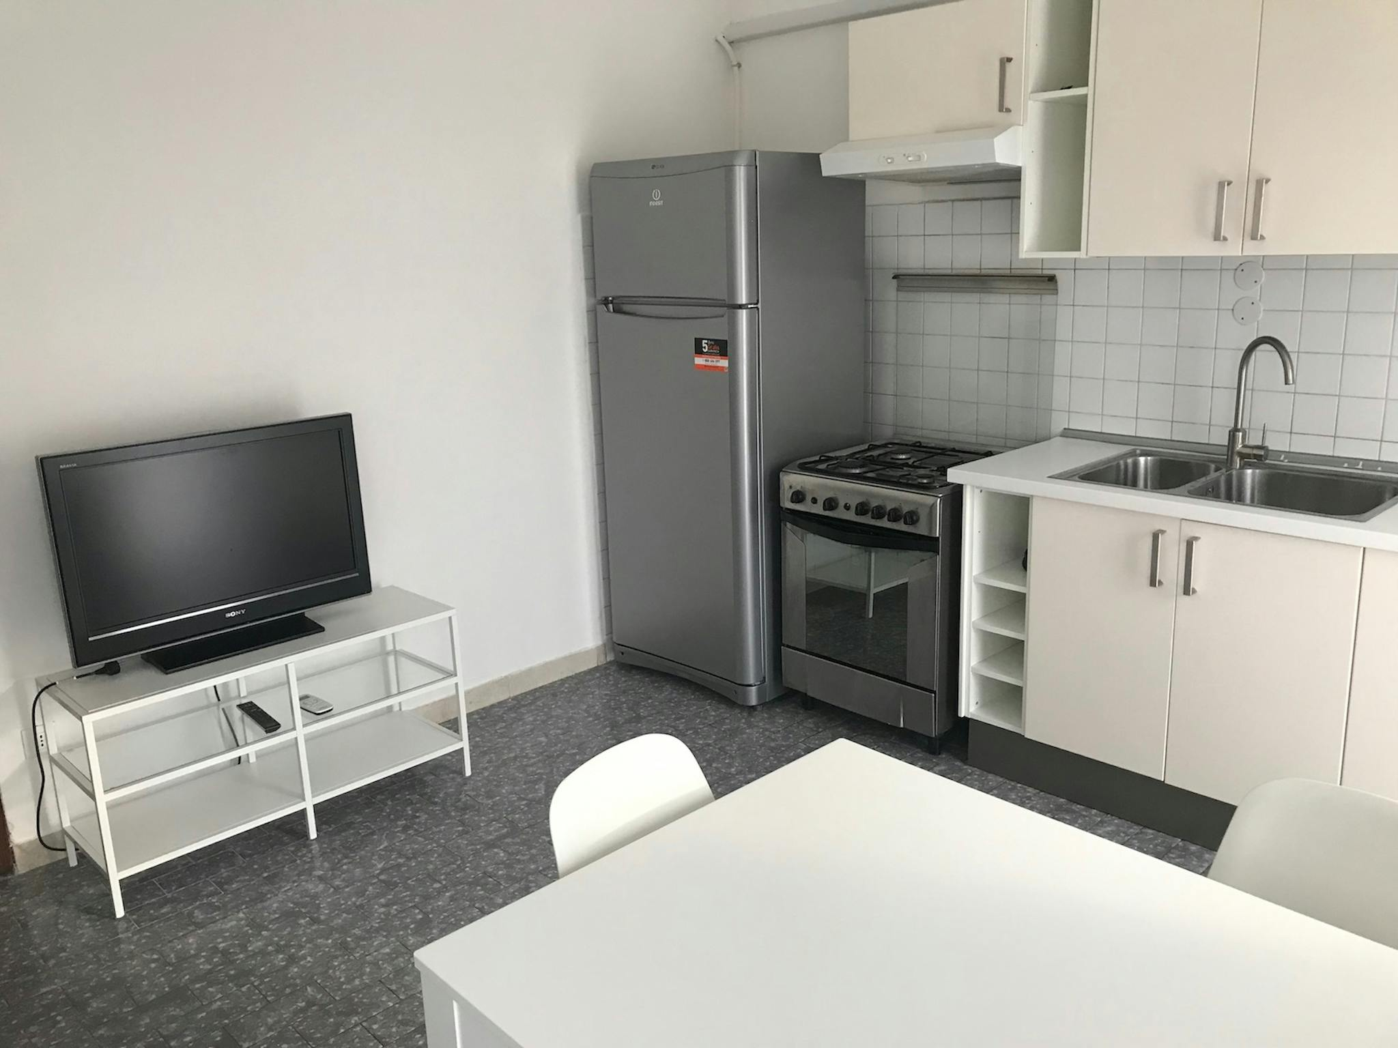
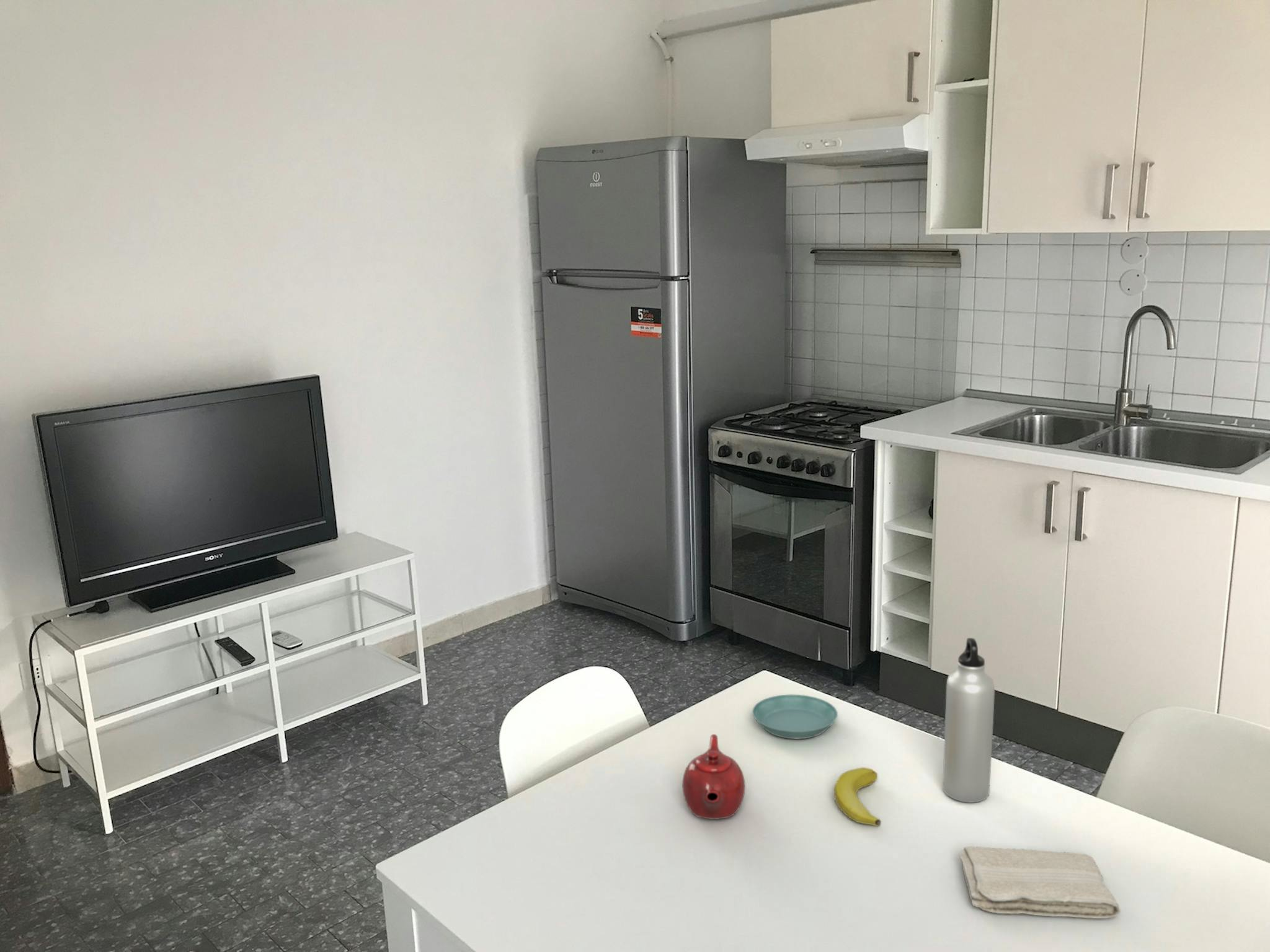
+ teapot (713, 779)
+ washcloth (1034, 879)
+ saucer (794, 718)
+ water bottle (969, 717)
+ banana (856, 793)
